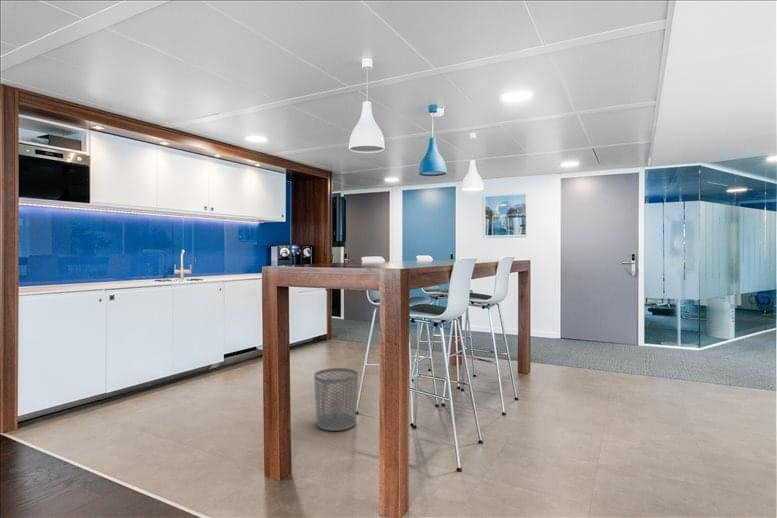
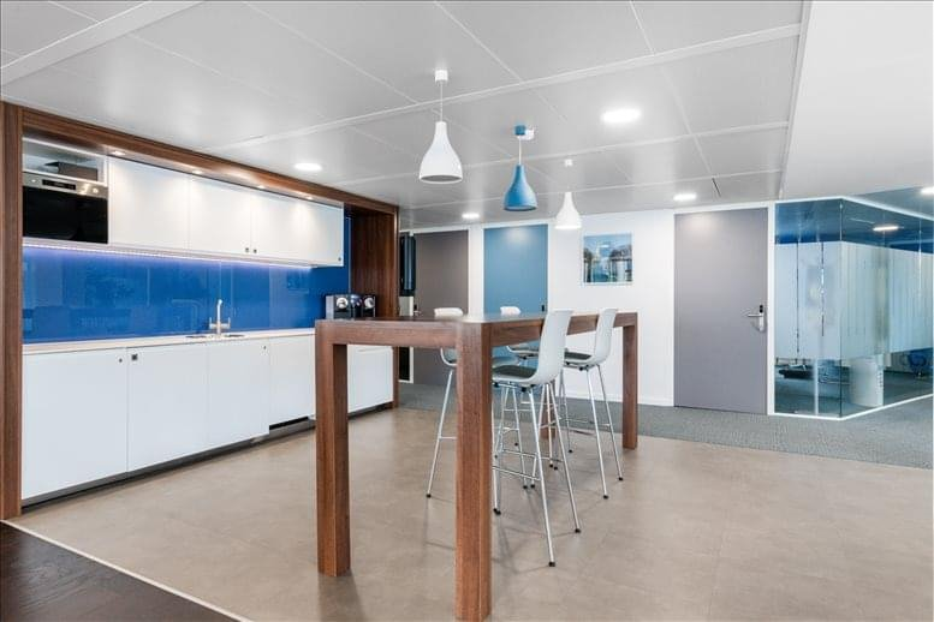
- waste bin (336, 398)
